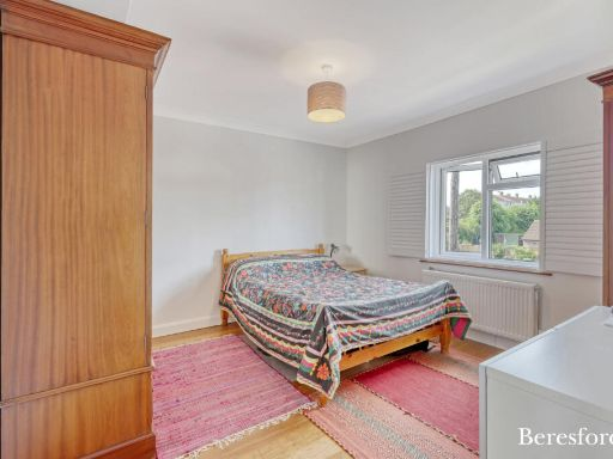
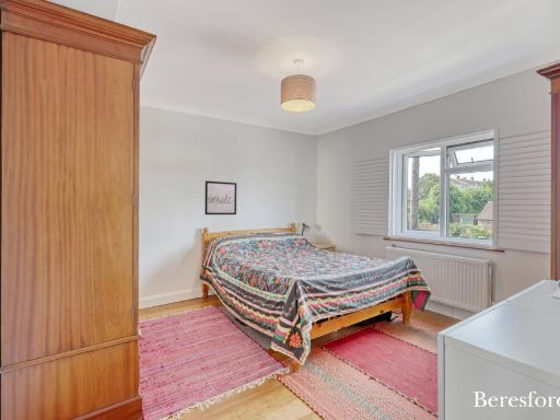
+ wall art (221, 198)
